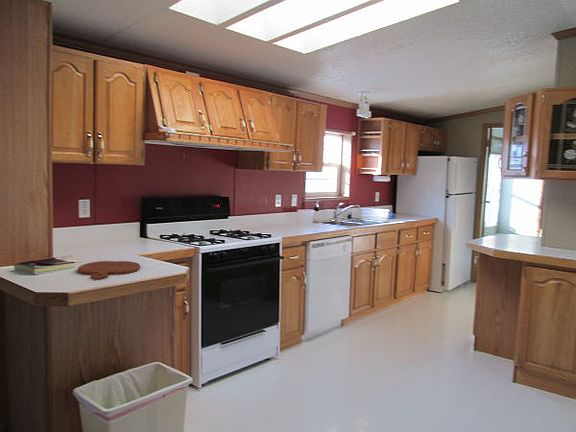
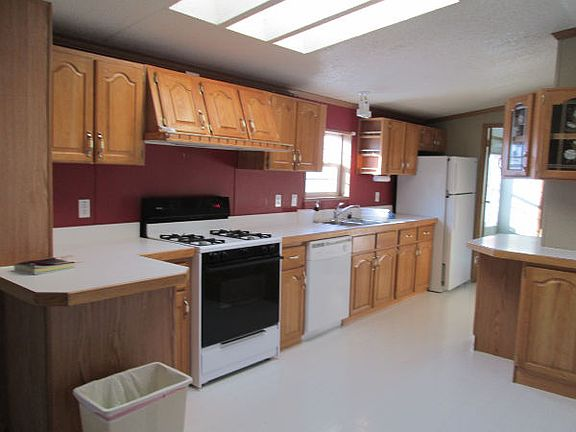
- cutting board (107, 269)
